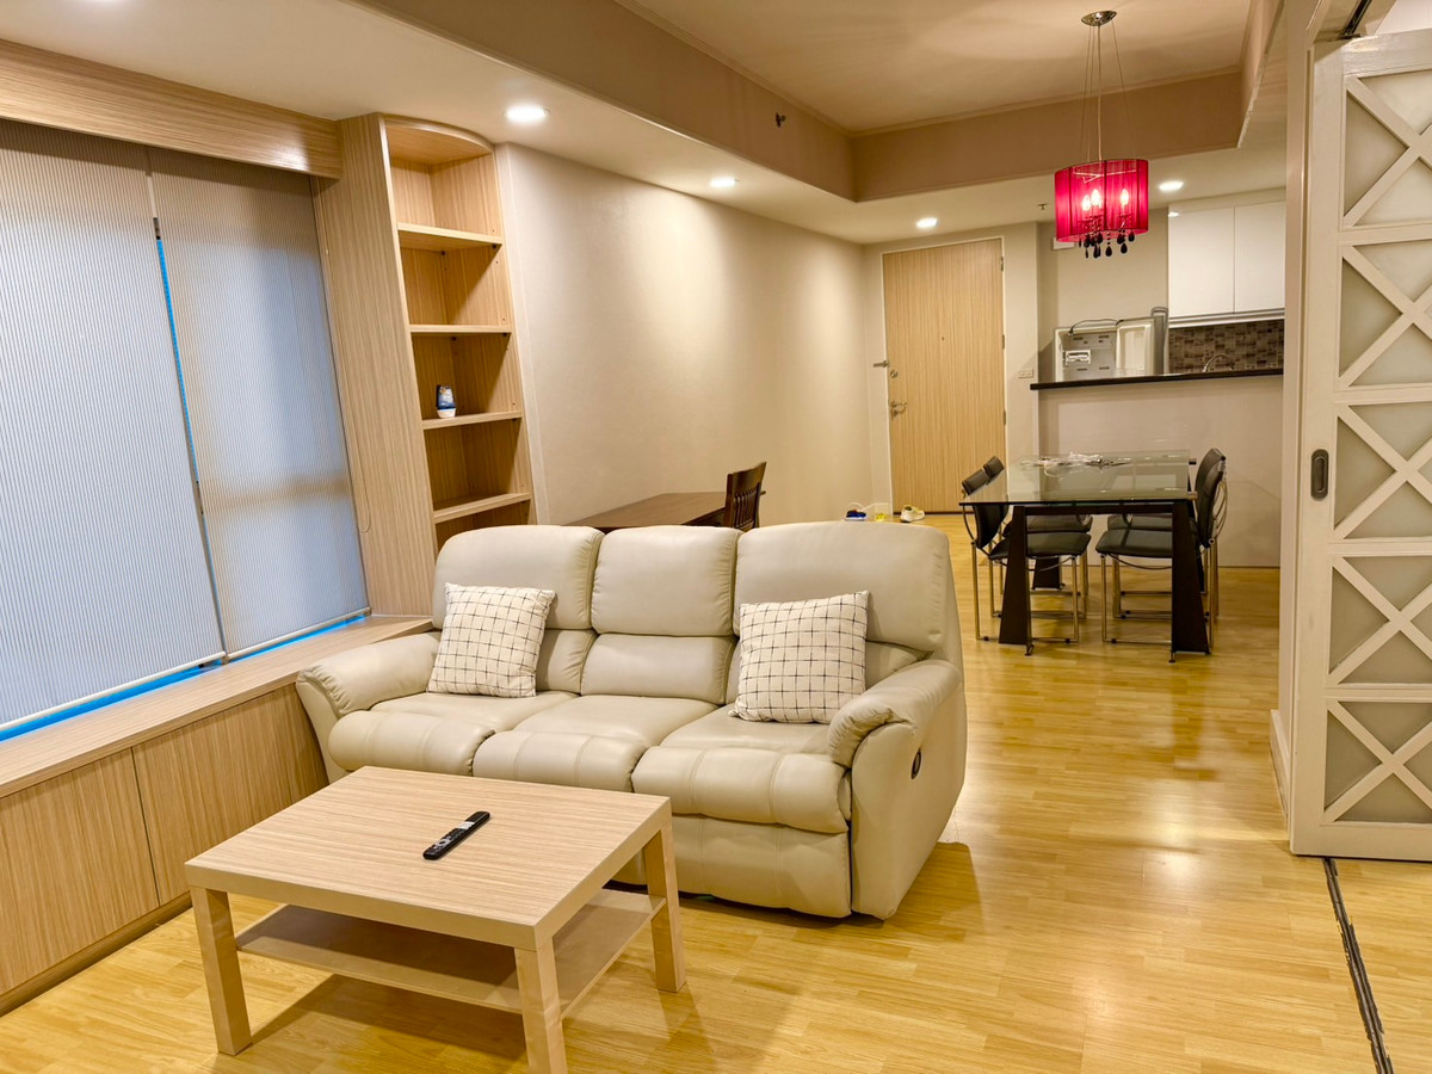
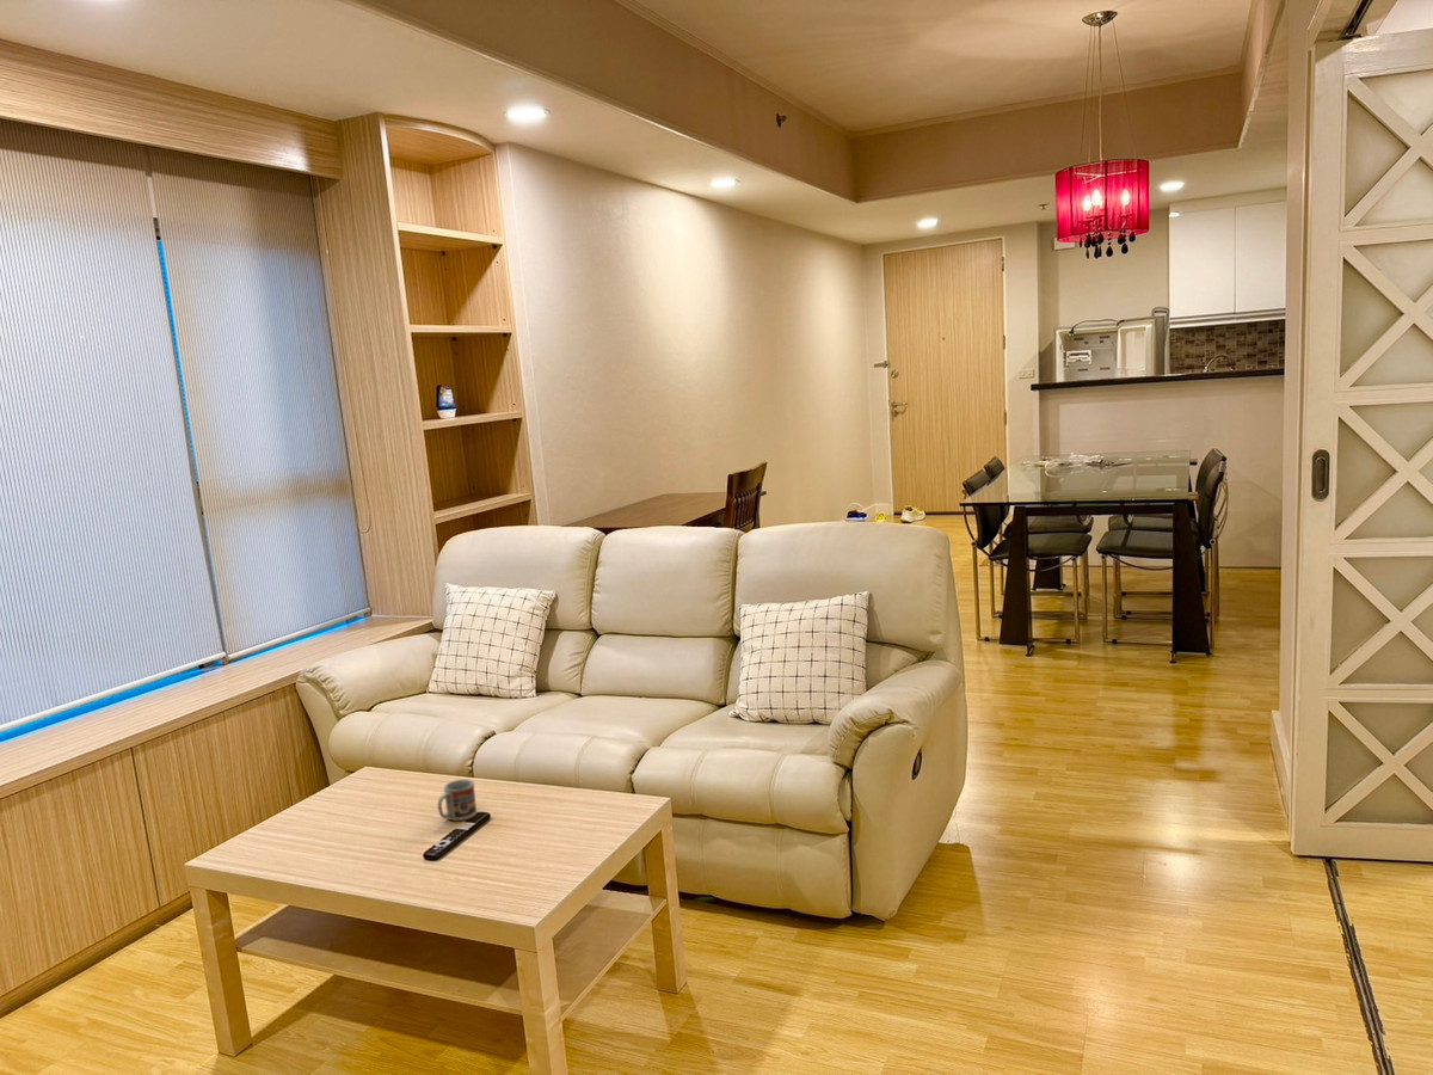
+ cup (456, 801)
